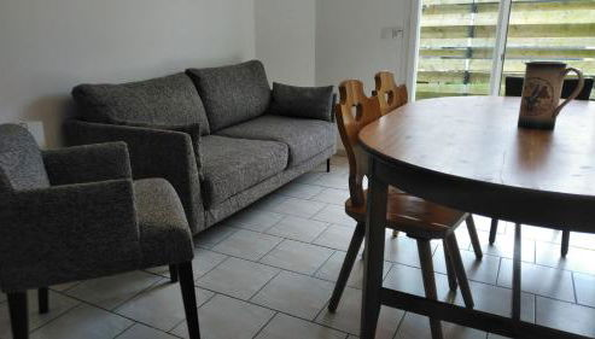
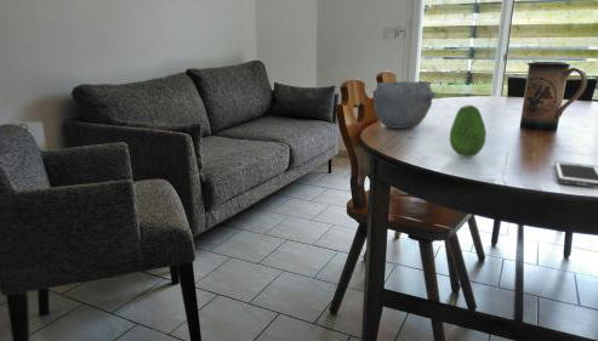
+ cell phone (579, 174)
+ bowl (401, 103)
+ fruit (467, 131)
